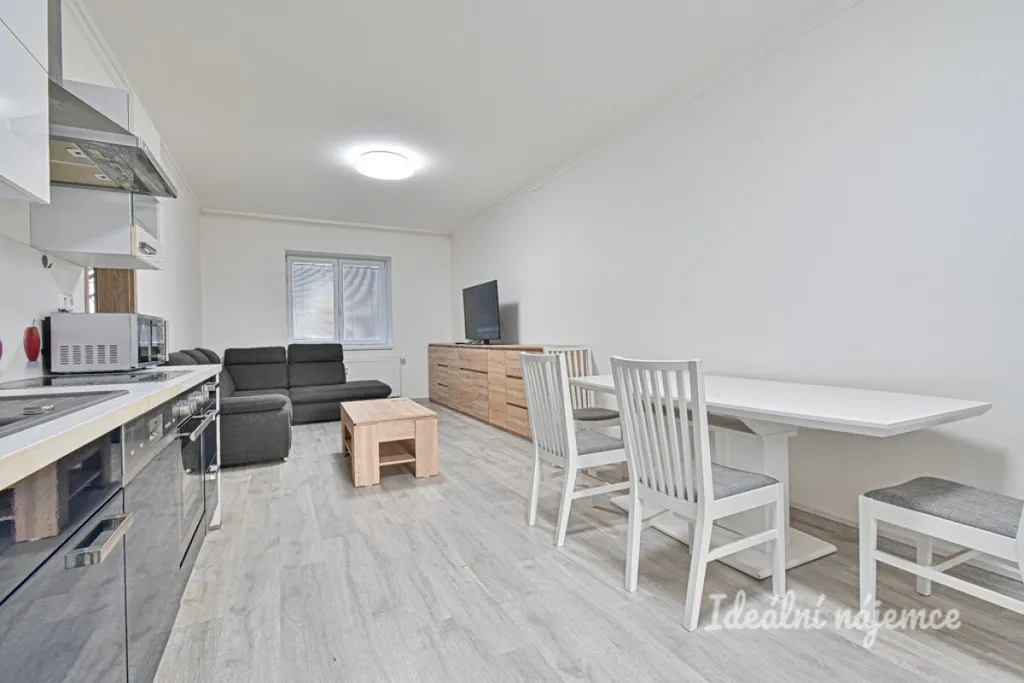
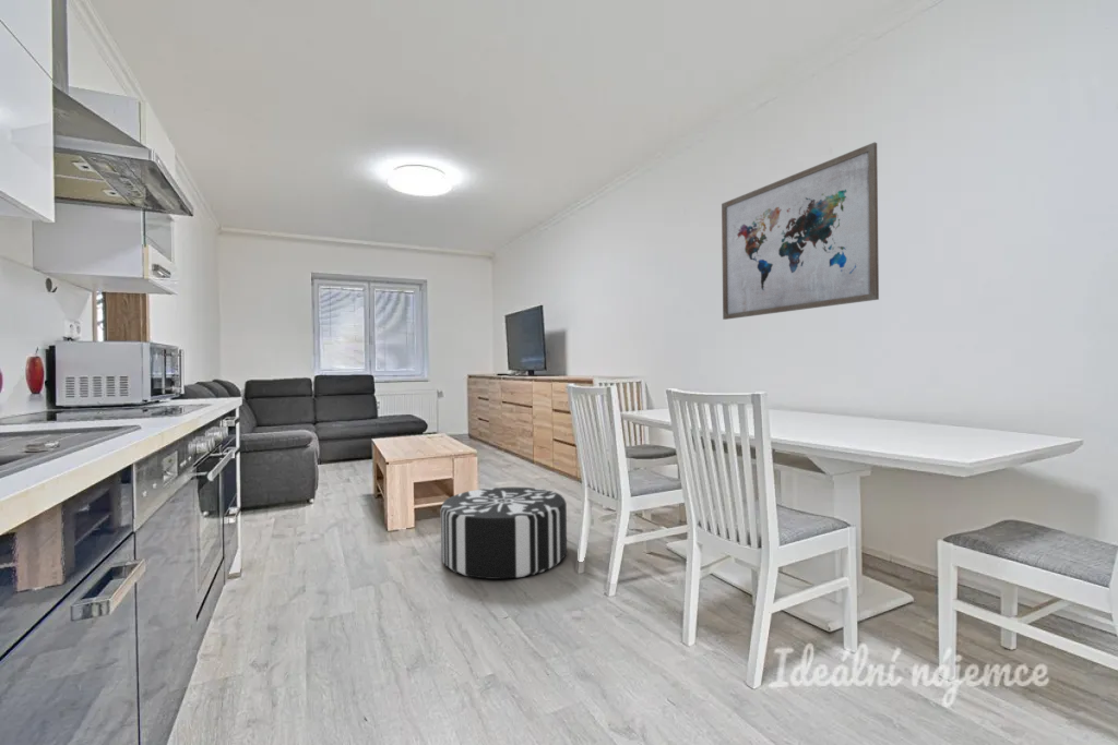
+ pouf (504, 528)
+ wall art (788, 244)
